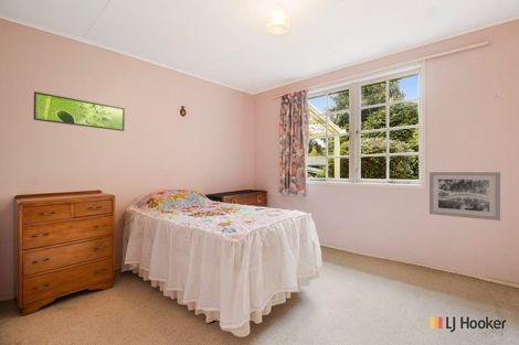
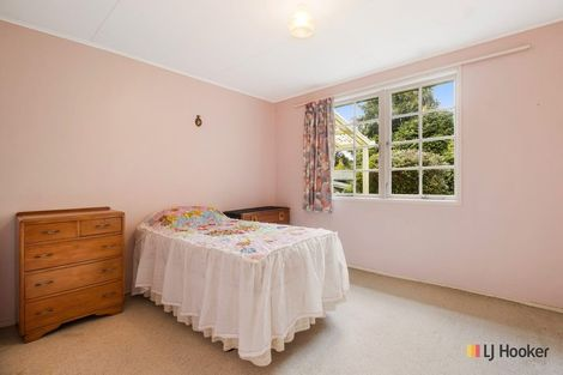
- wall art (462, 194)
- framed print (84, 114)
